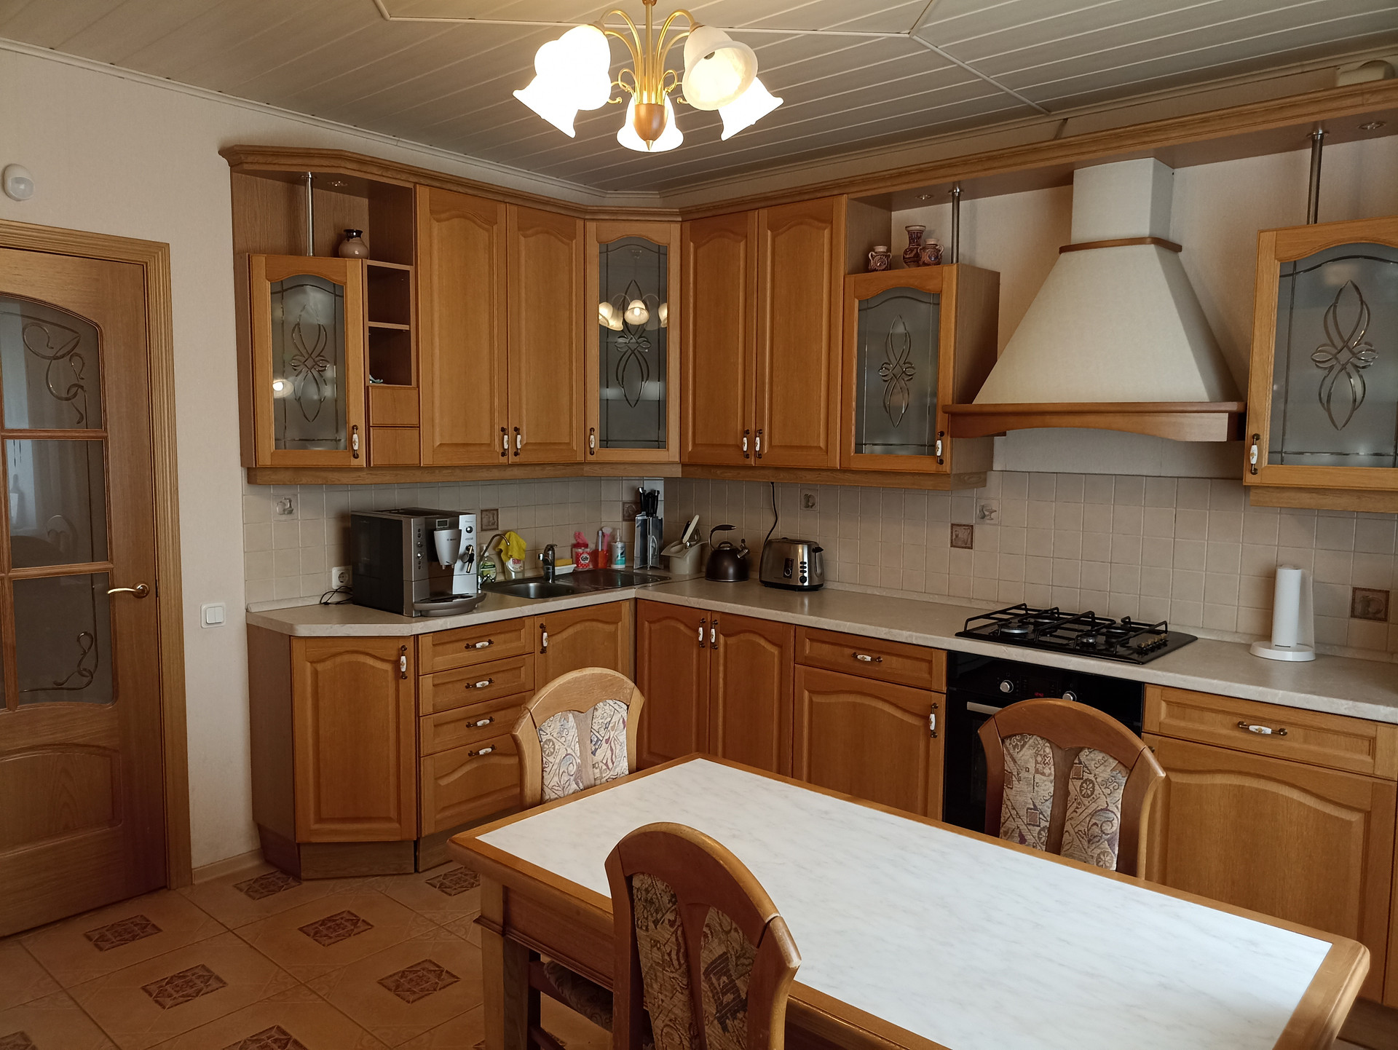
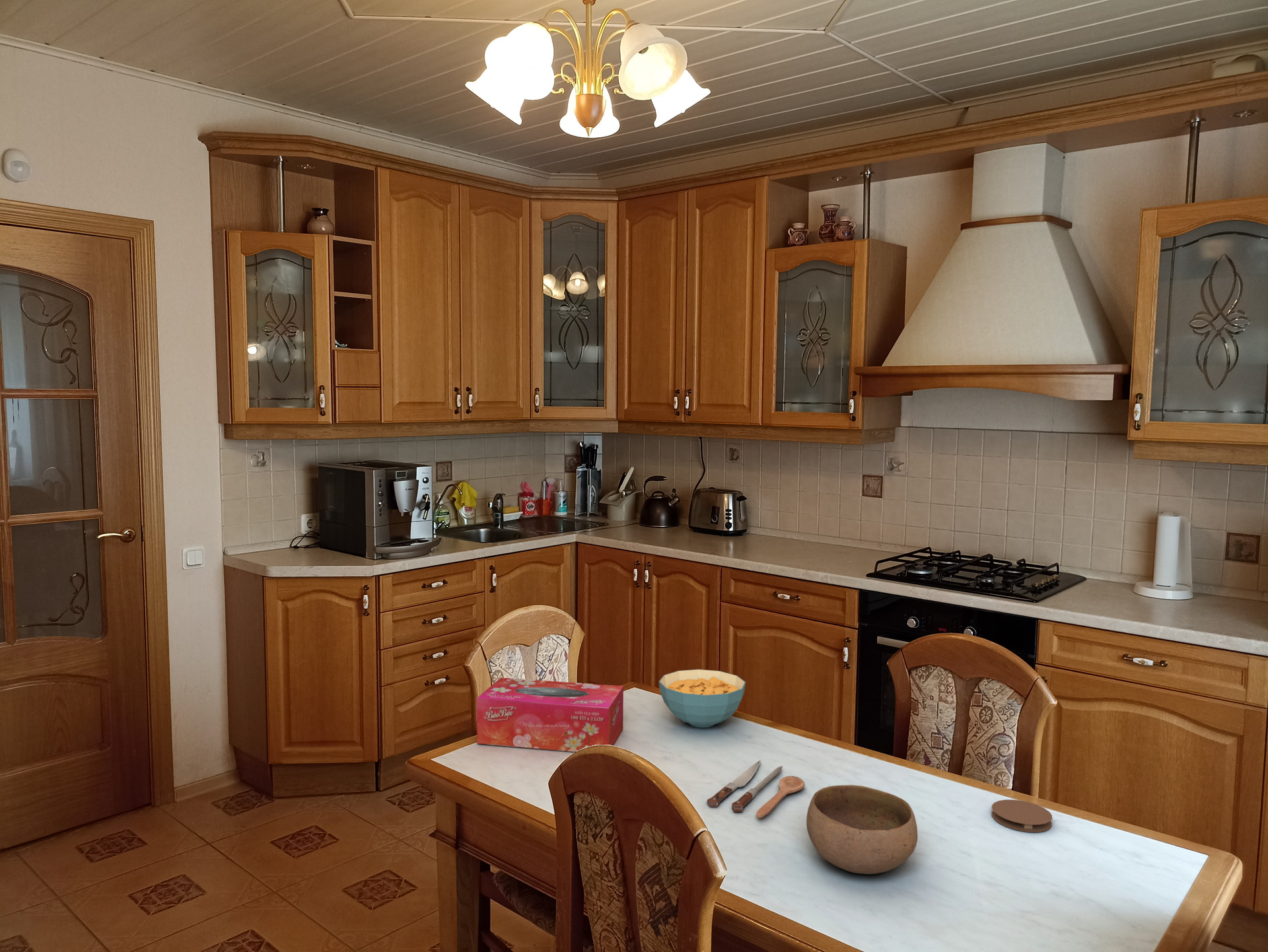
+ tissue box (551, 714)
+ cereal bowl (702, 702)
+ spoon (763, 786)
+ coaster (1021, 815)
+ bowl (861, 834)
